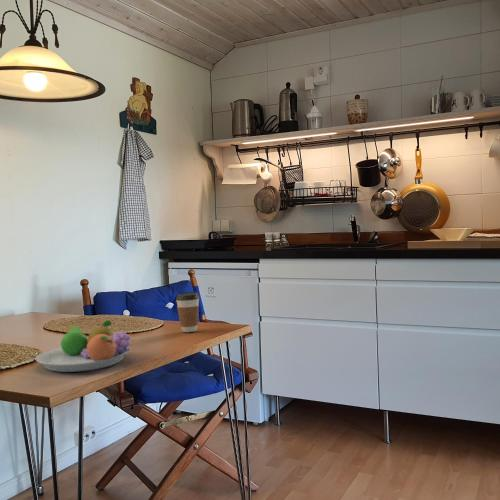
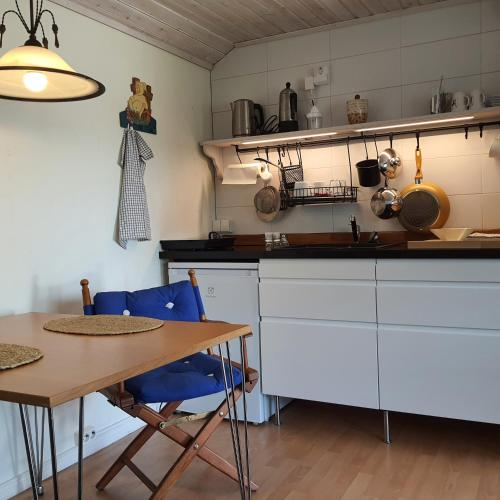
- fruit bowl (84, 343)
- coffee cup (188, 312)
